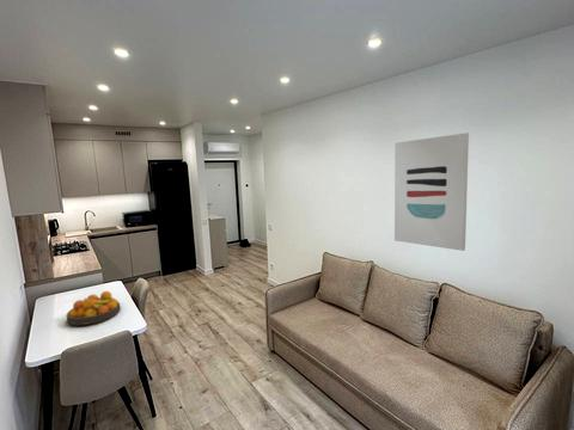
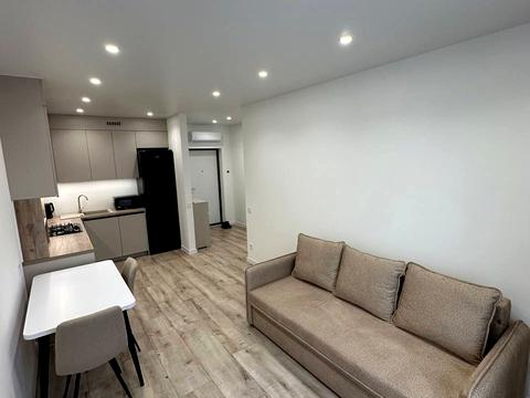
- wall art (427, 192)
- fruit bowl (93, 305)
